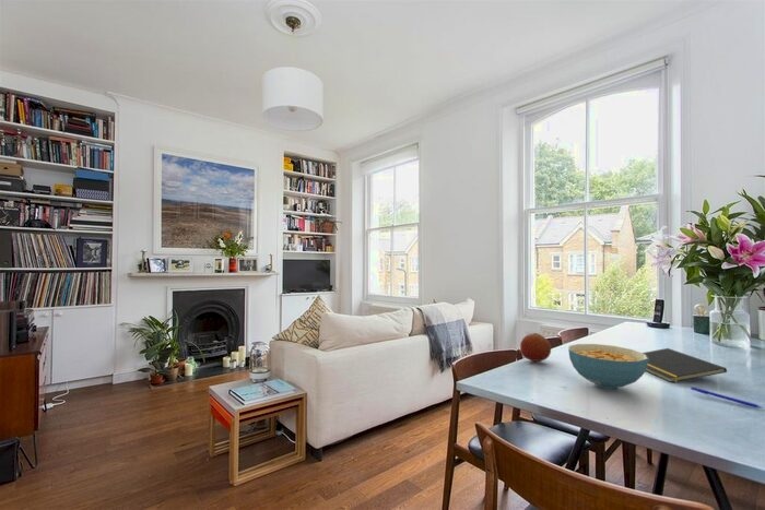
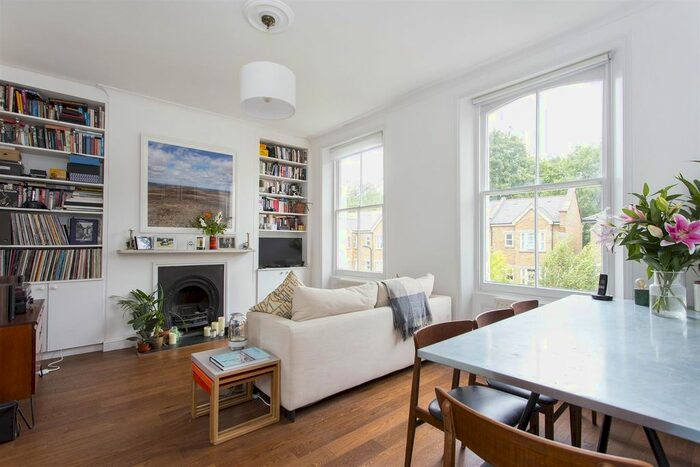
- notepad (669, 364)
- pen (725, 396)
- fruit (534, 346)
- cereal bowl (605, 368)
